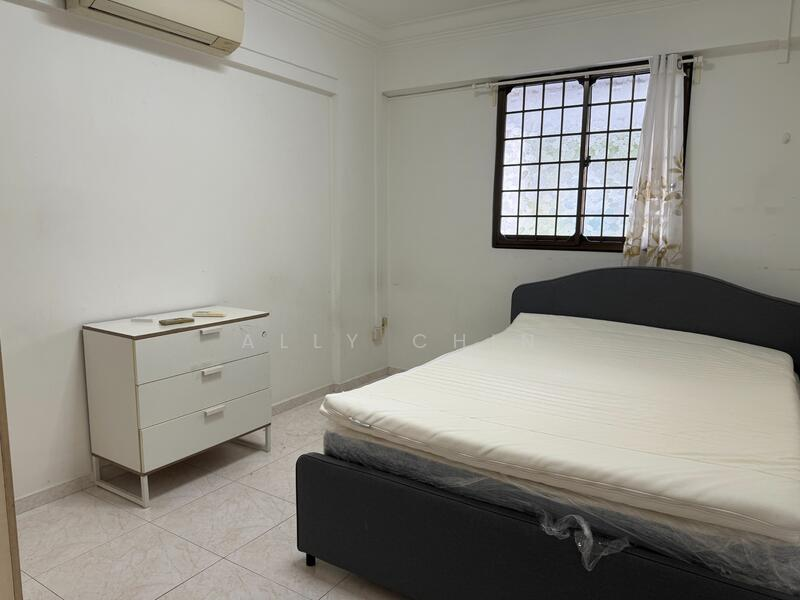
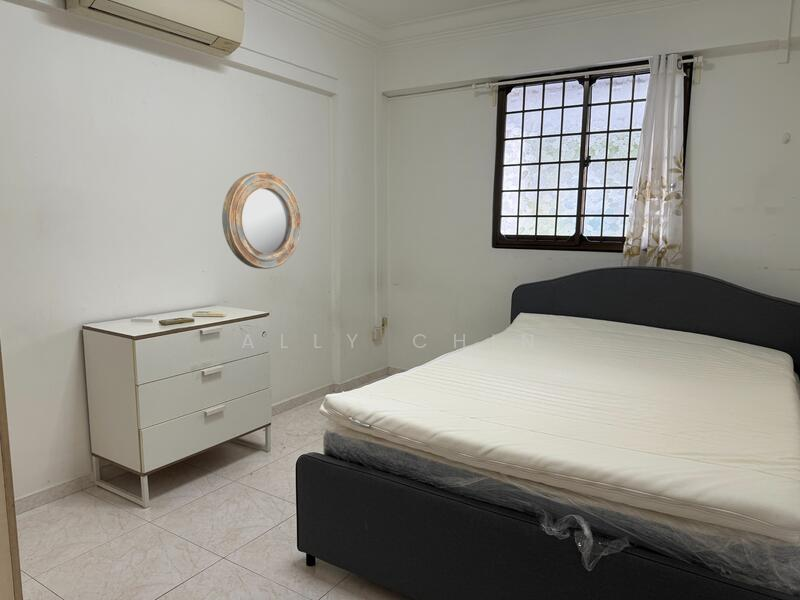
+ home mirror (264, 221)
